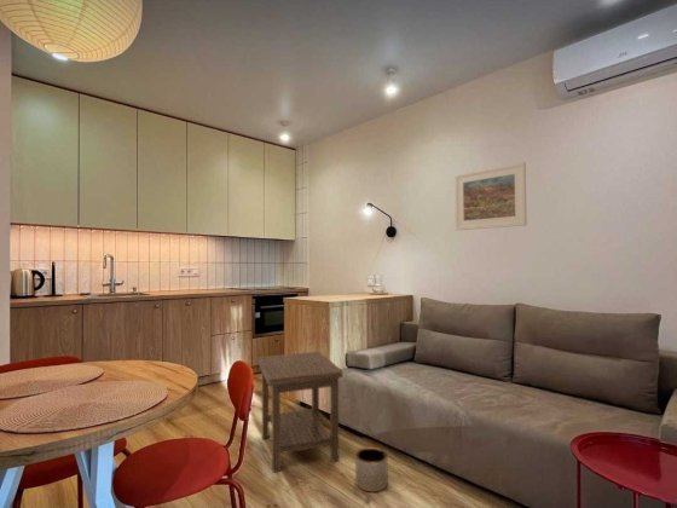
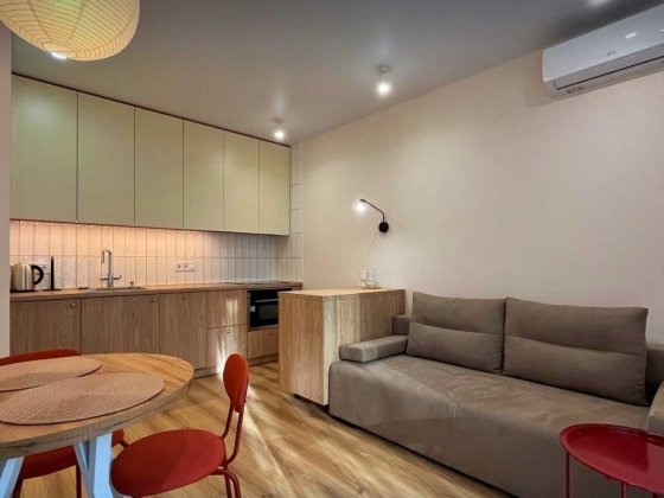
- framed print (487, 198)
- planter (371, 468)
- side table (299, 410)
